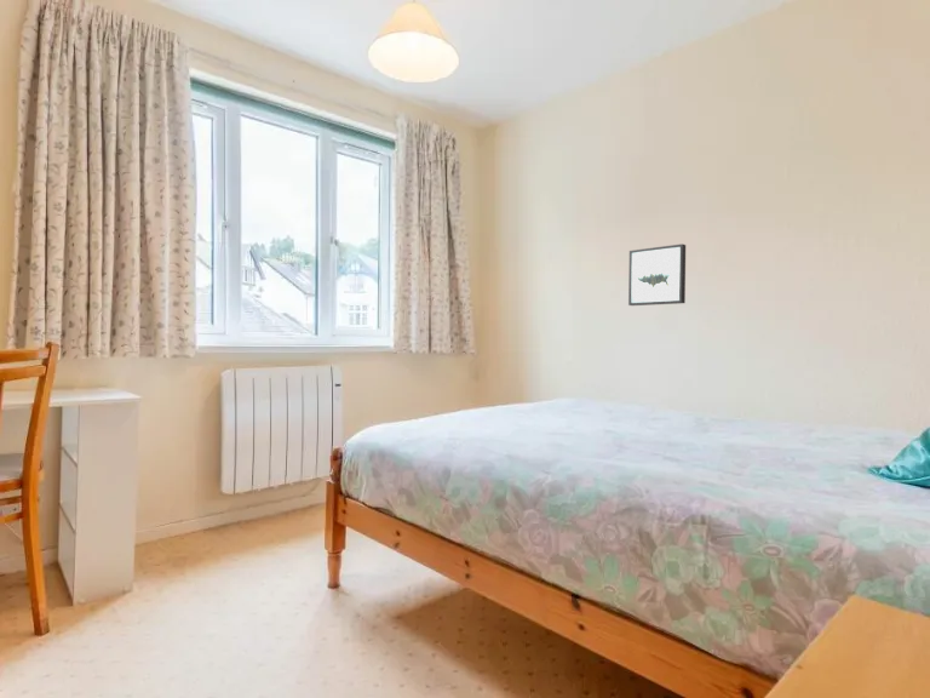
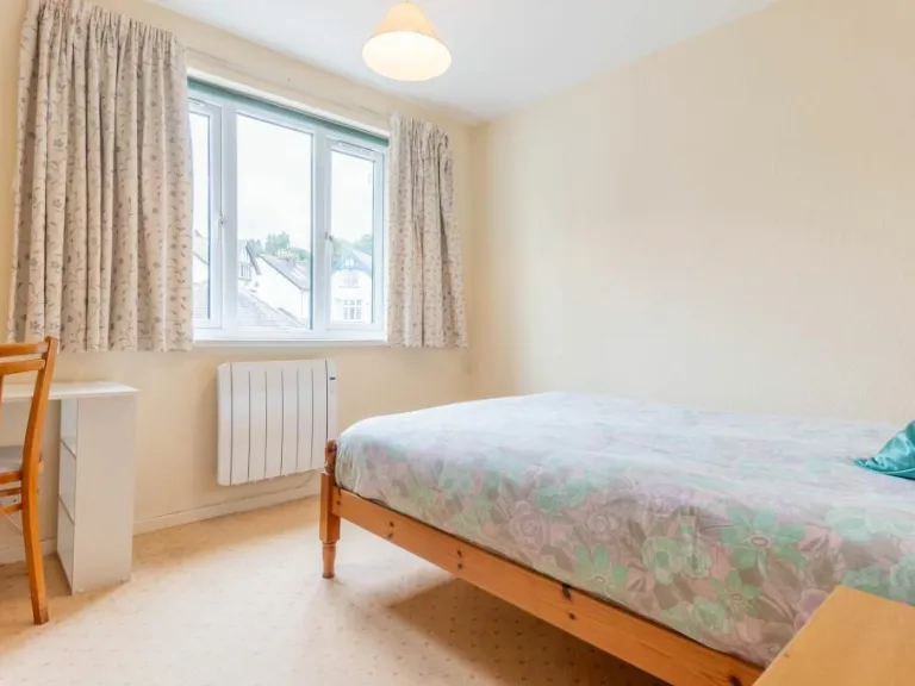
- wall art (655, 275)
